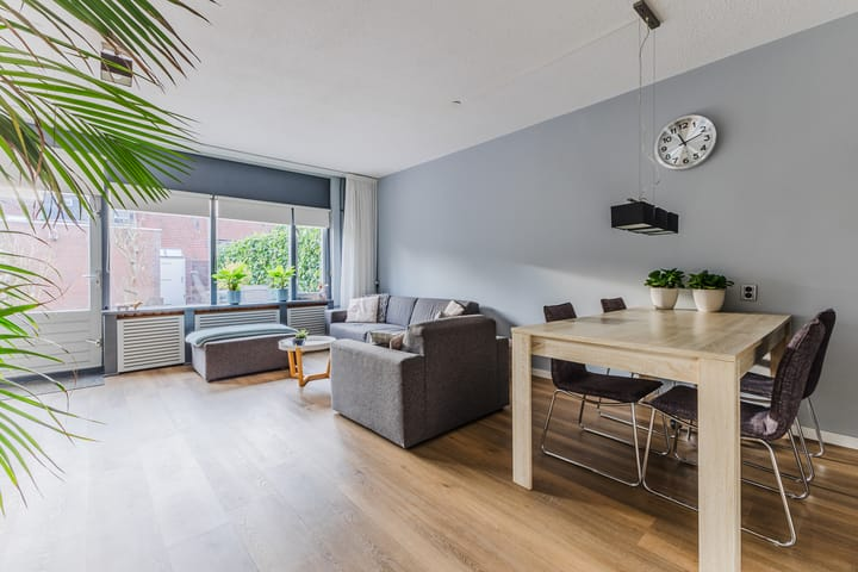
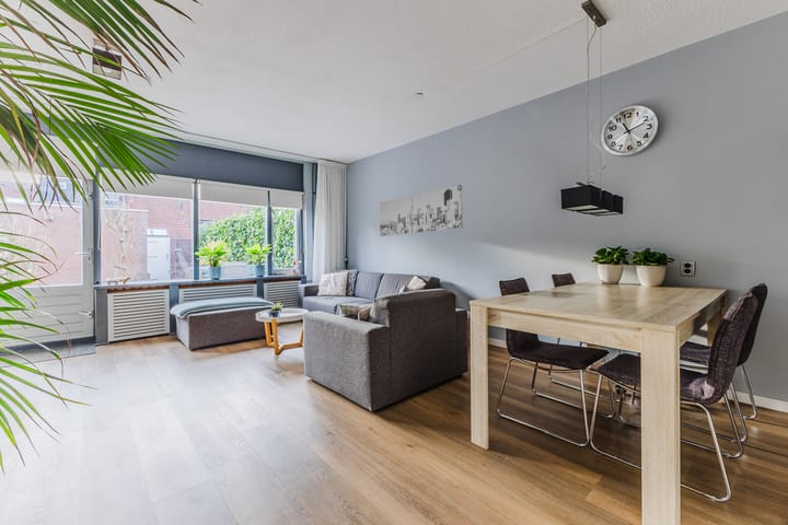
+ wall art (416, 213)
